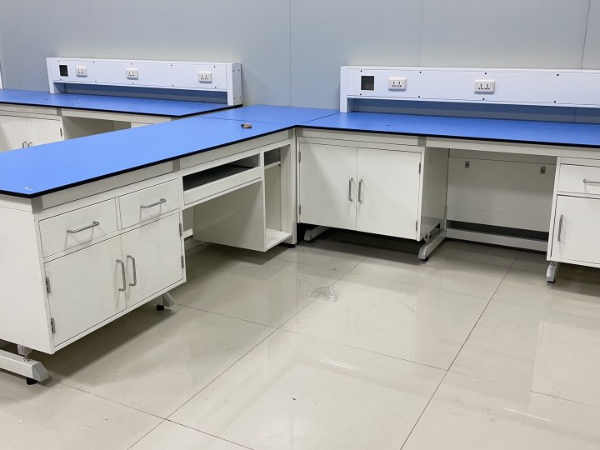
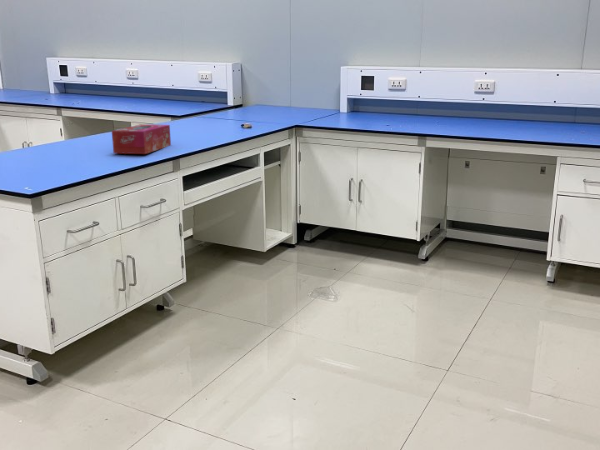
+ tissue box (142, 138)
